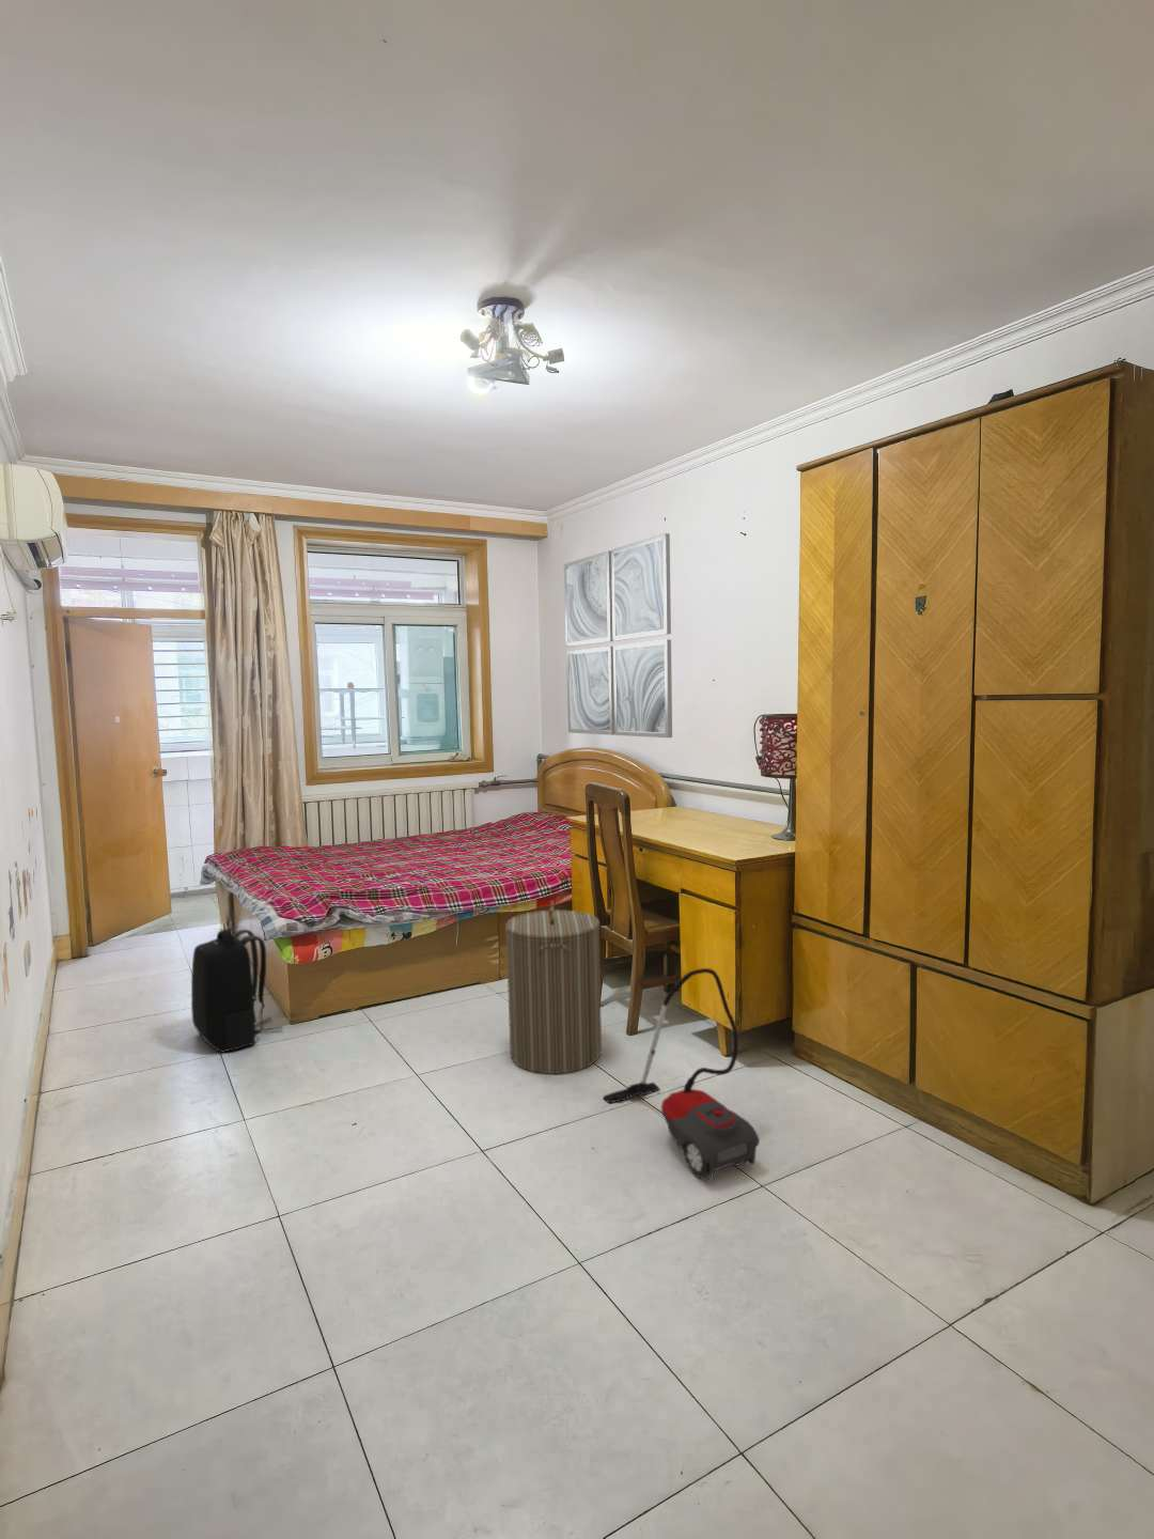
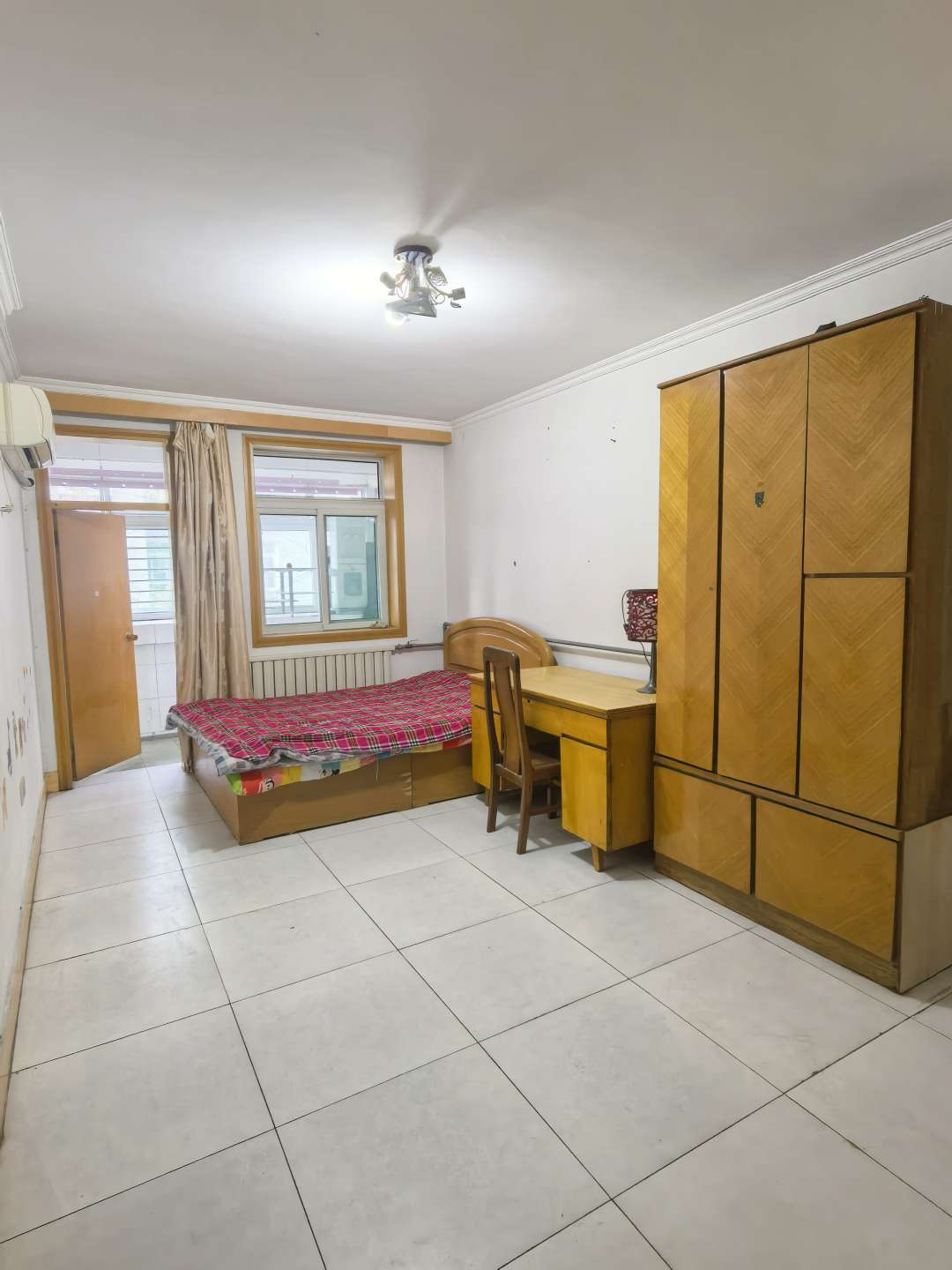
- backpack (235, 982)
- wall art (613, 646)
- laundry hamper (554, 977)
- vacuum cleaner (698, 1069)
